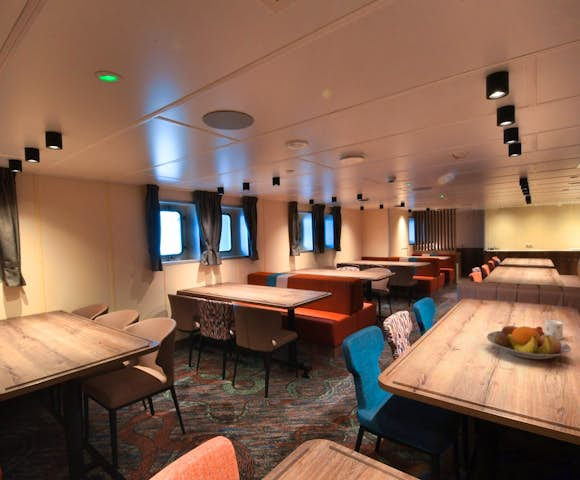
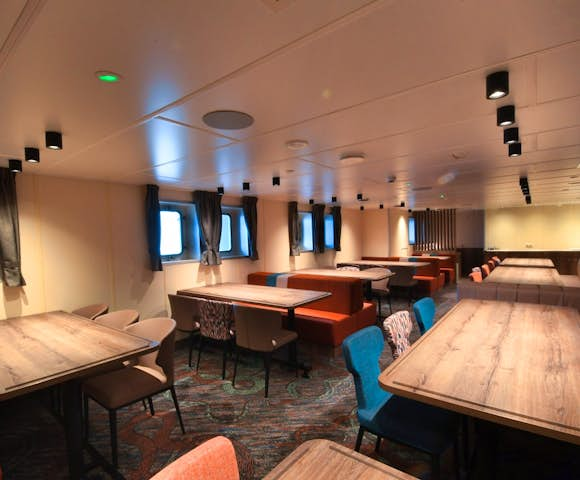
- fruit bowl (526, 338)
- mug (553, 328)
